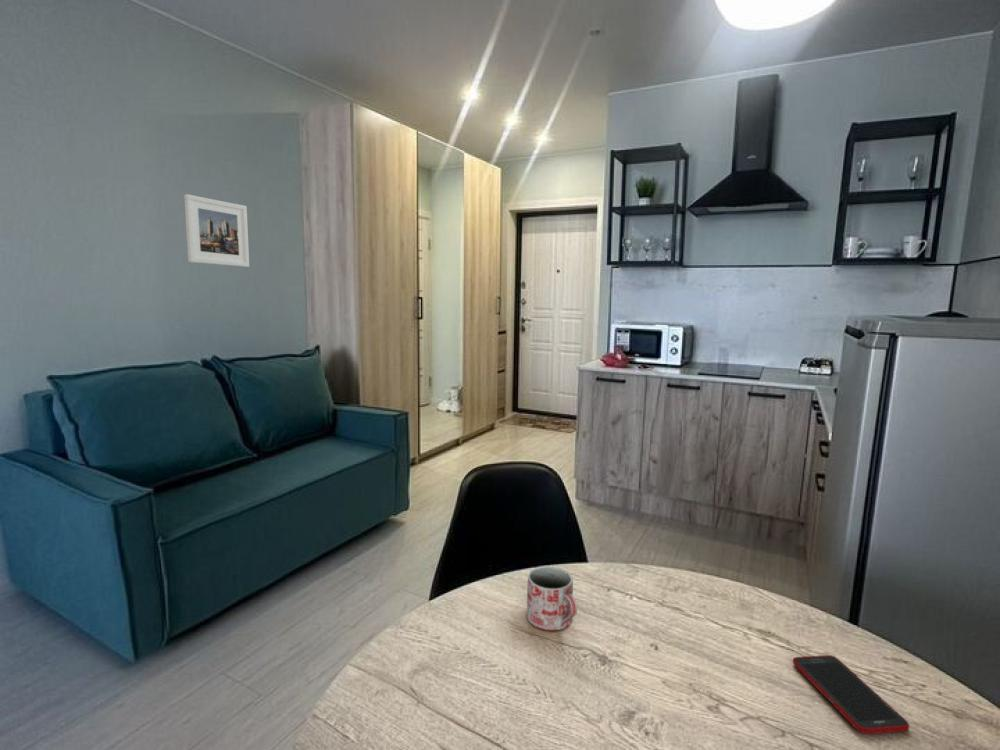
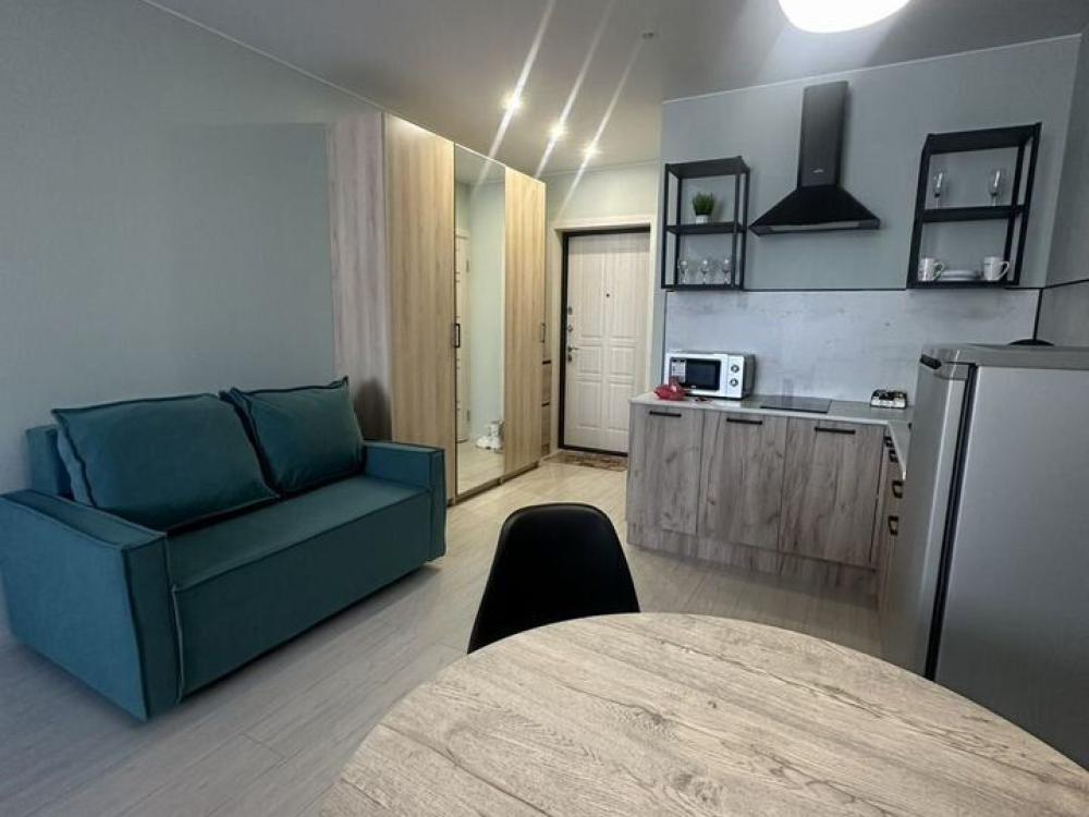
- cell phone (846, 691)
- mug (552, 601)
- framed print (218, 232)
